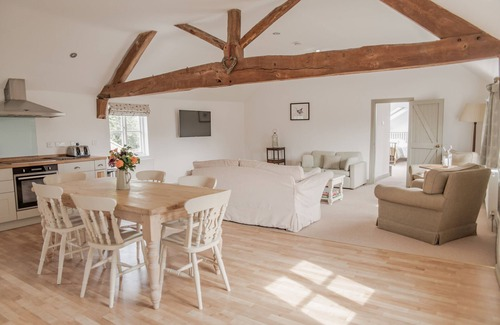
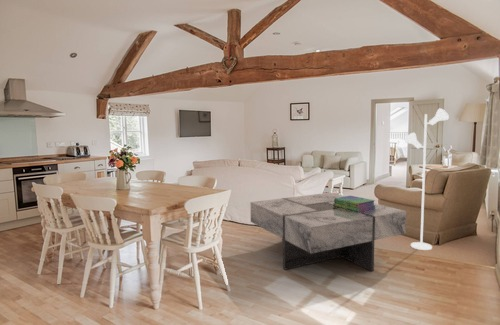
+ stack of books (354, 203)
+ coffee table (322, 230)
+ floor lamp (423, 179)
